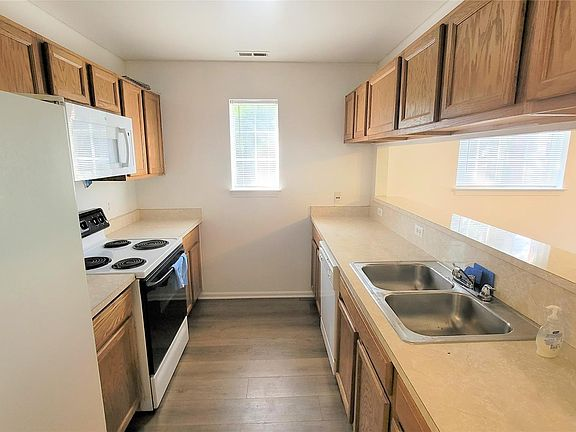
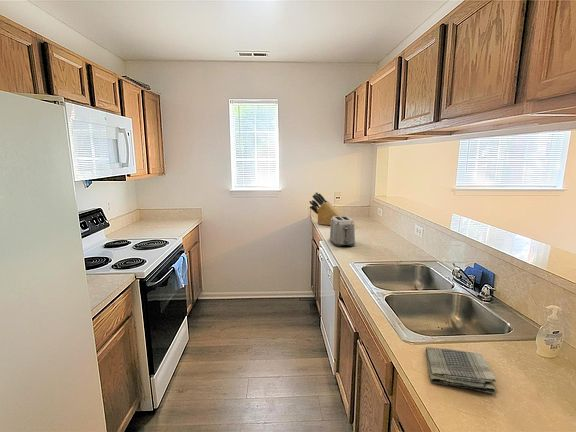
+ knife block (327, 208)
+ toaster (341, 230)
+ dish towel (457, 366)
